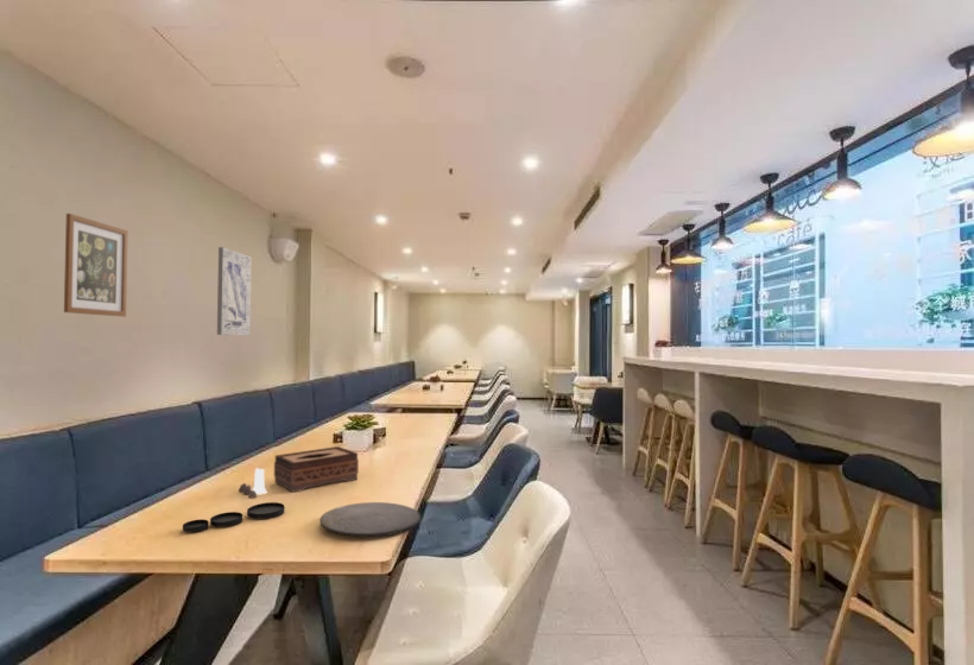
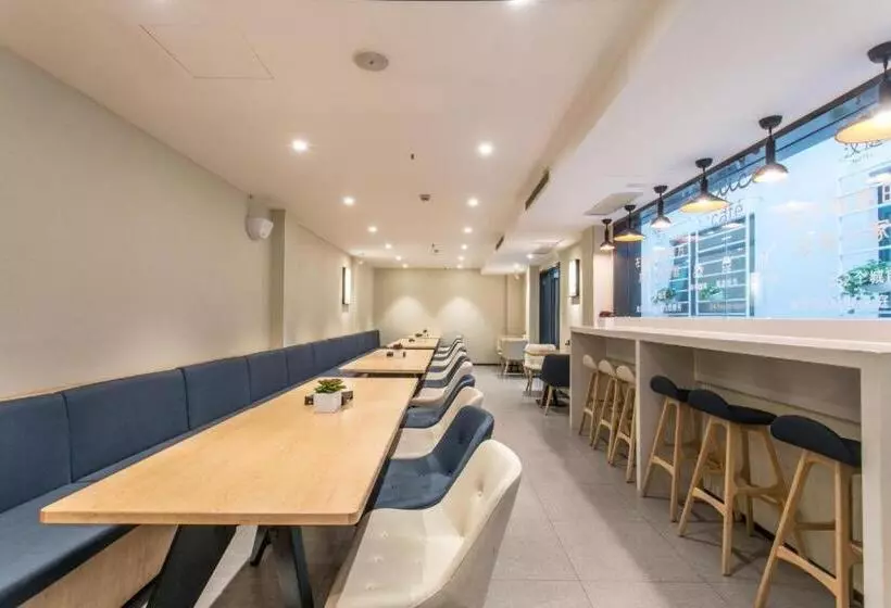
- plate (371, 518)
- wall art (234, 293)
- salt and pepper shaker set (254, 481)
- tissue box (316, 467)
- wall art (97, 268)
- plate (235, 517)
